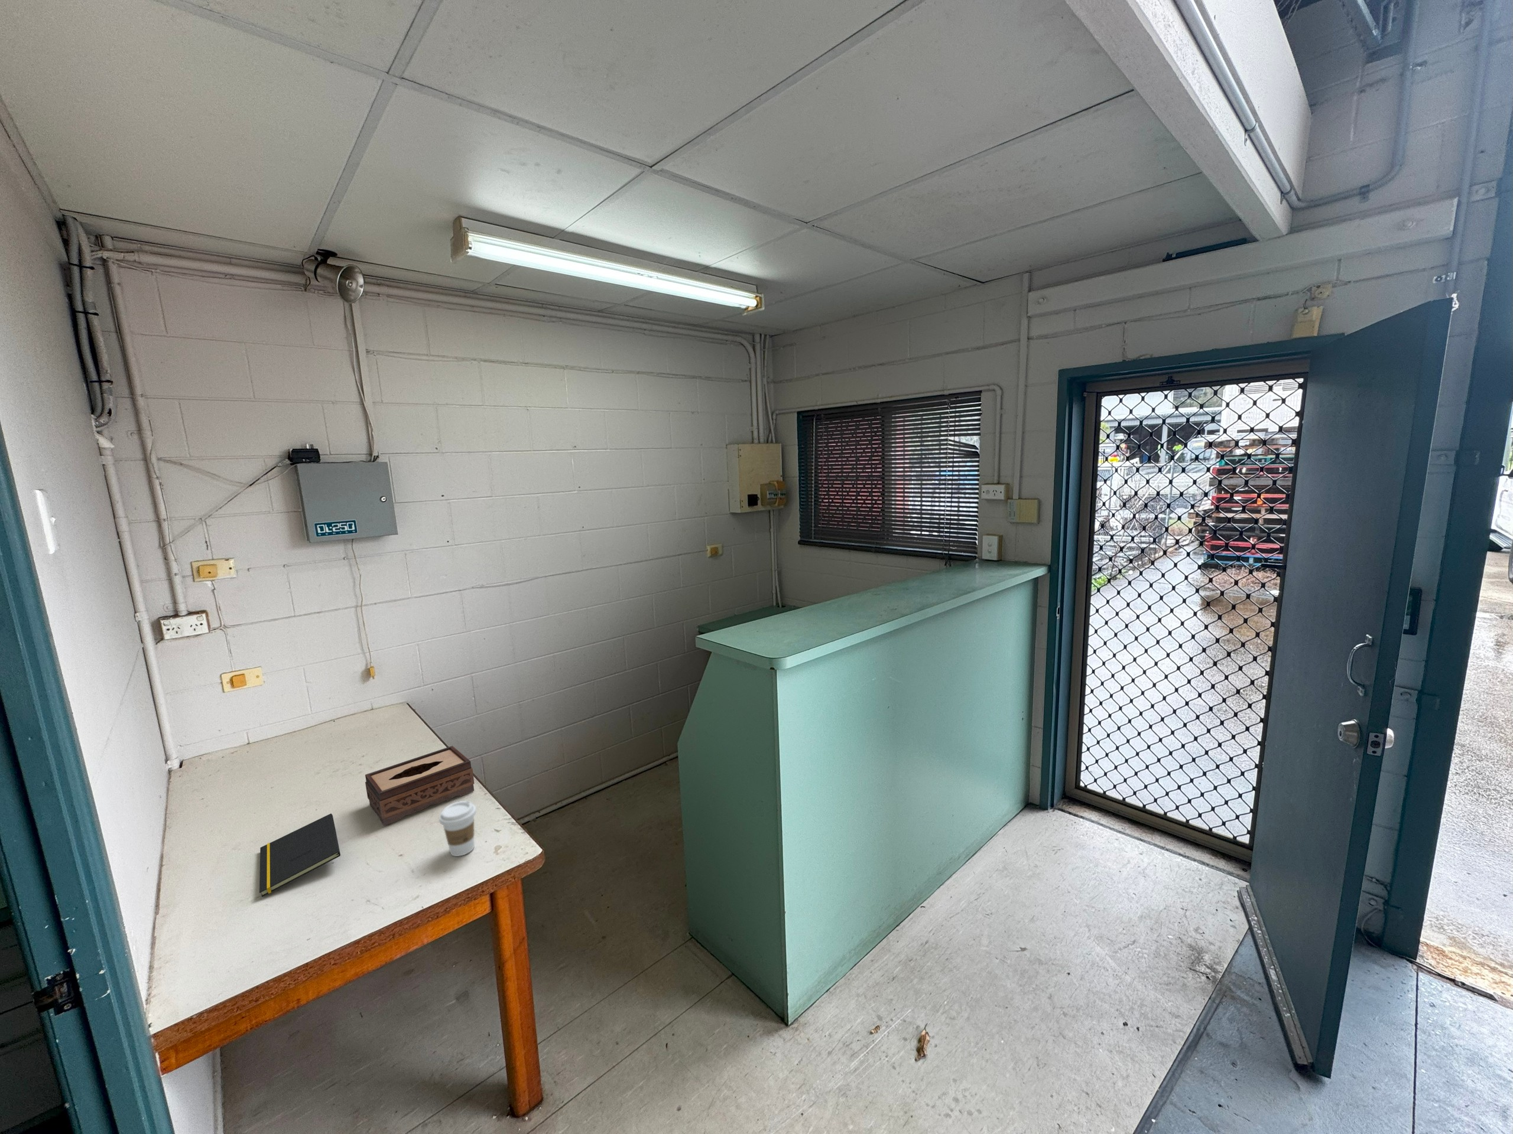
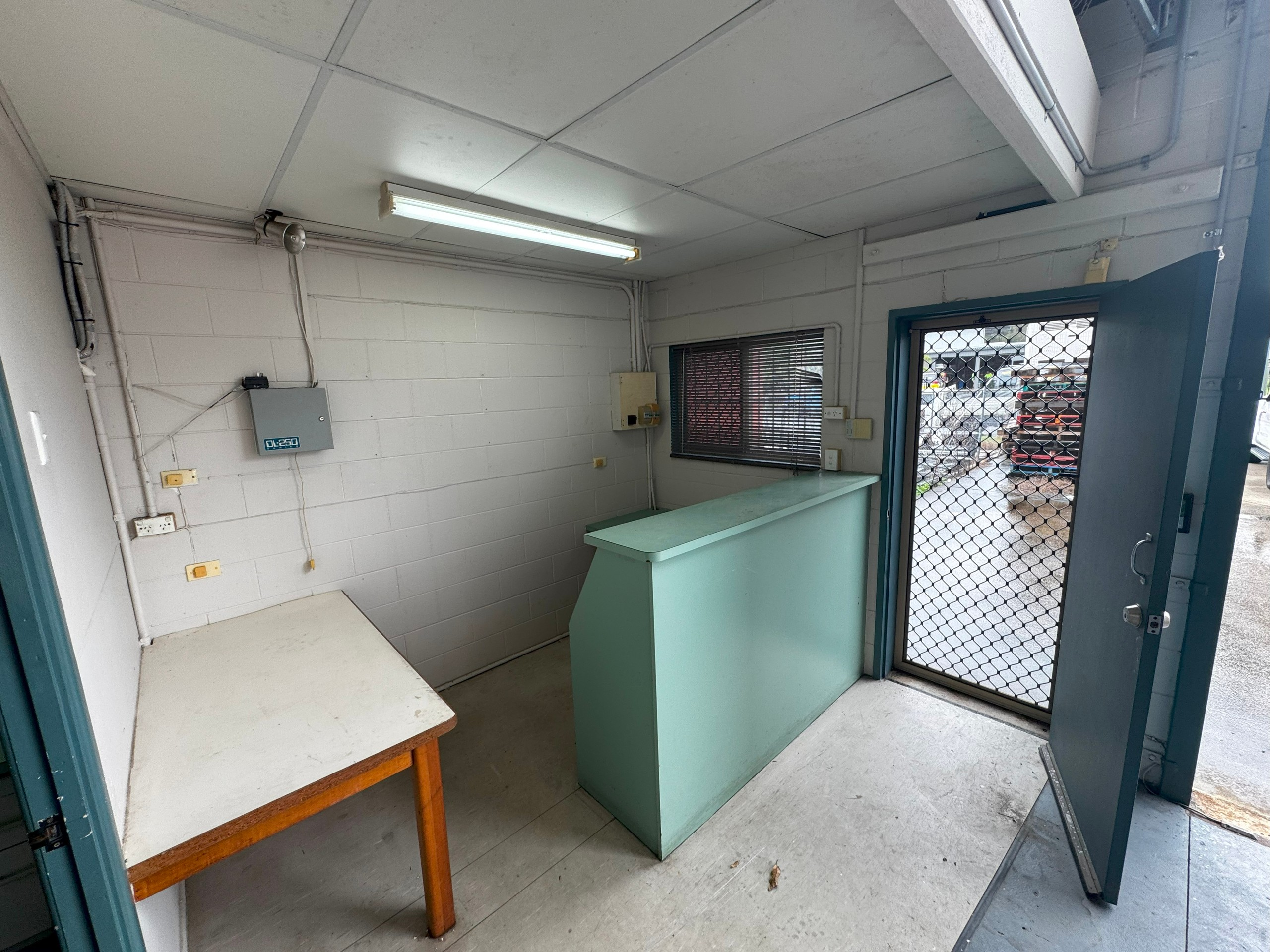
- coffee cup (459, 829)
- notepad (299, 850)
- tissue box (421, 783)
